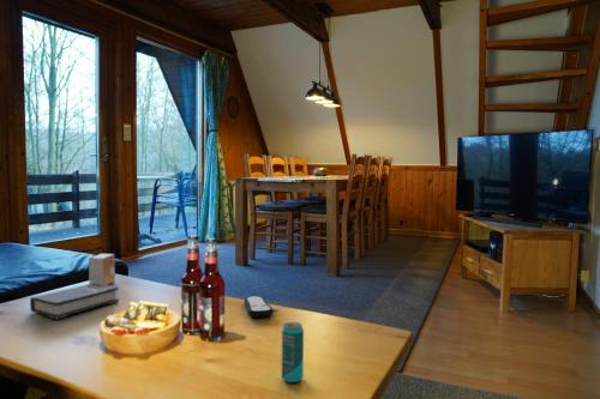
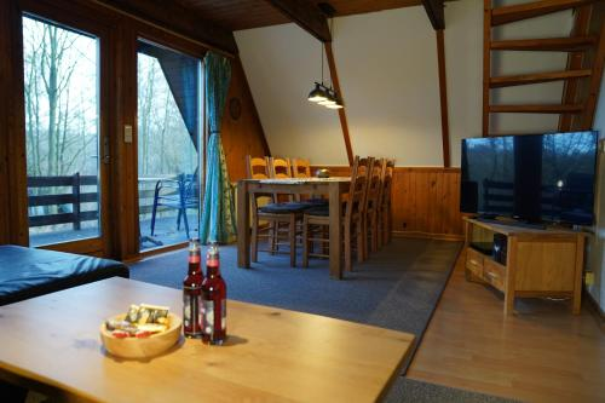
- hardback book (76, 298)
- beverage can (292, 351)
- small box (102, 270)
- remote control (257, 306)
